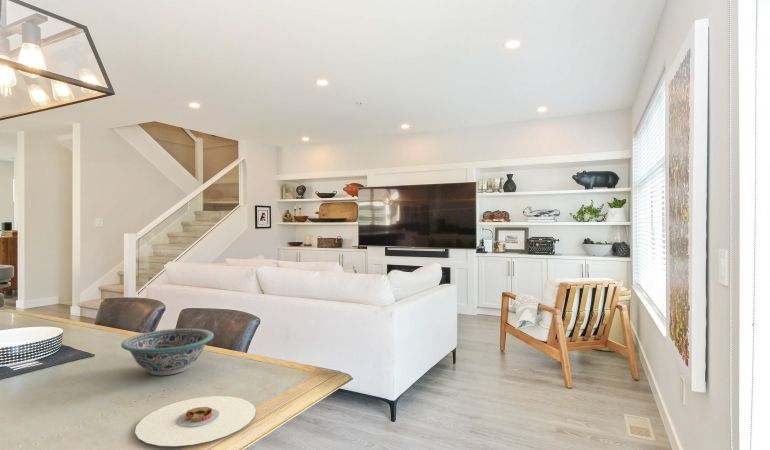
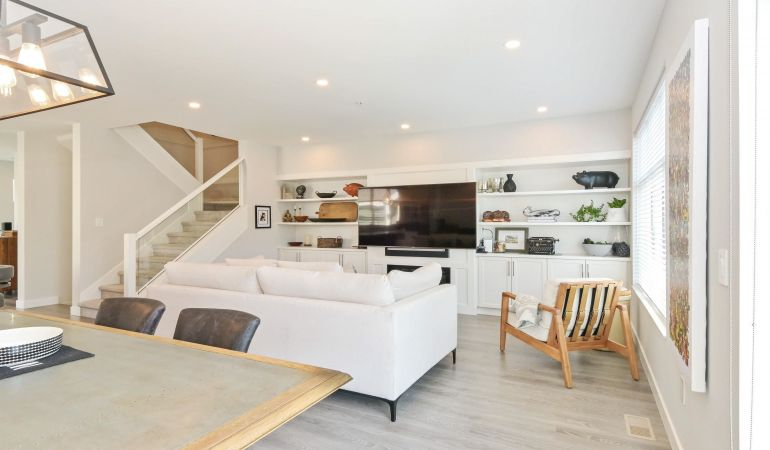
- plate (198, 414)
- decorative bowl (169, 353)
